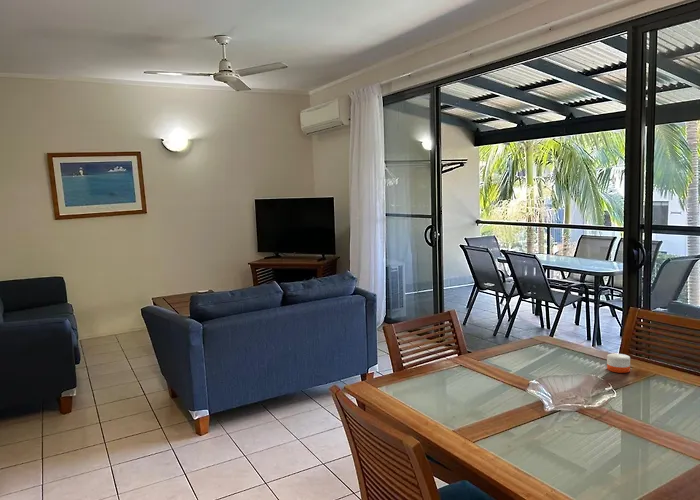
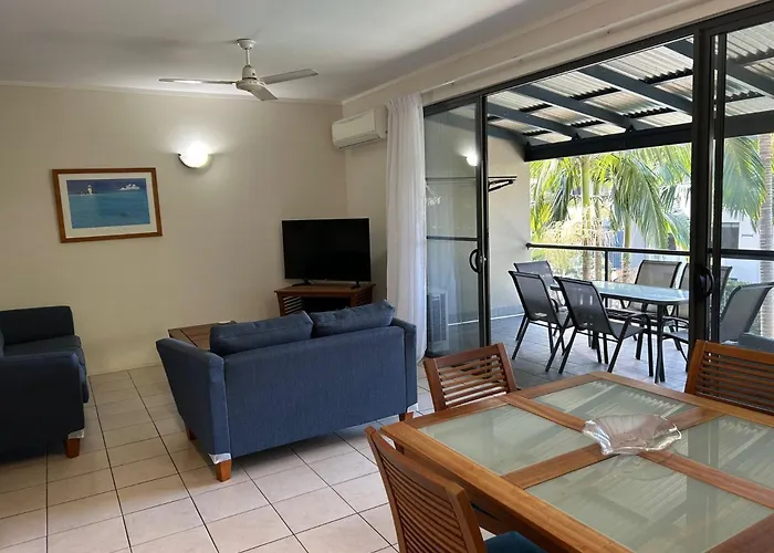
- candle (618, 355)
